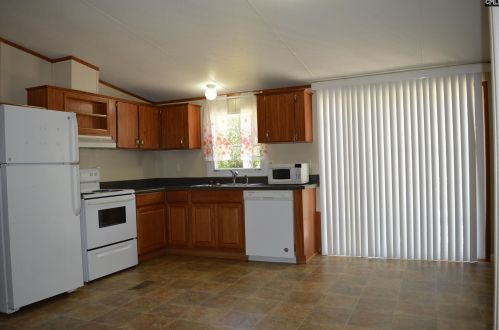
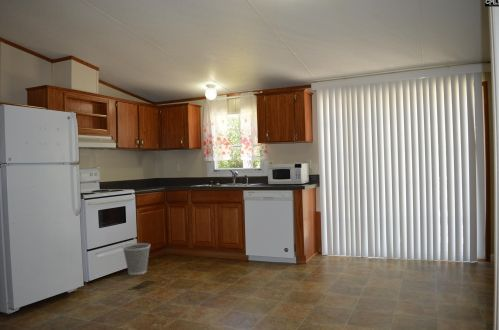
+ wastebasket (137, 259)
